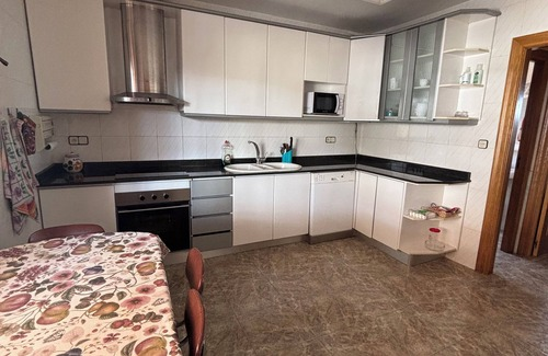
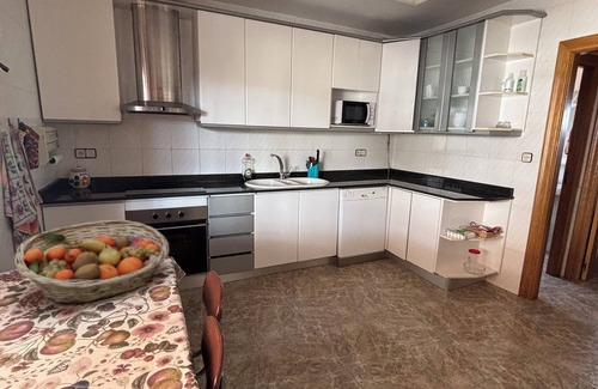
+ fruit basket (99, 257)
